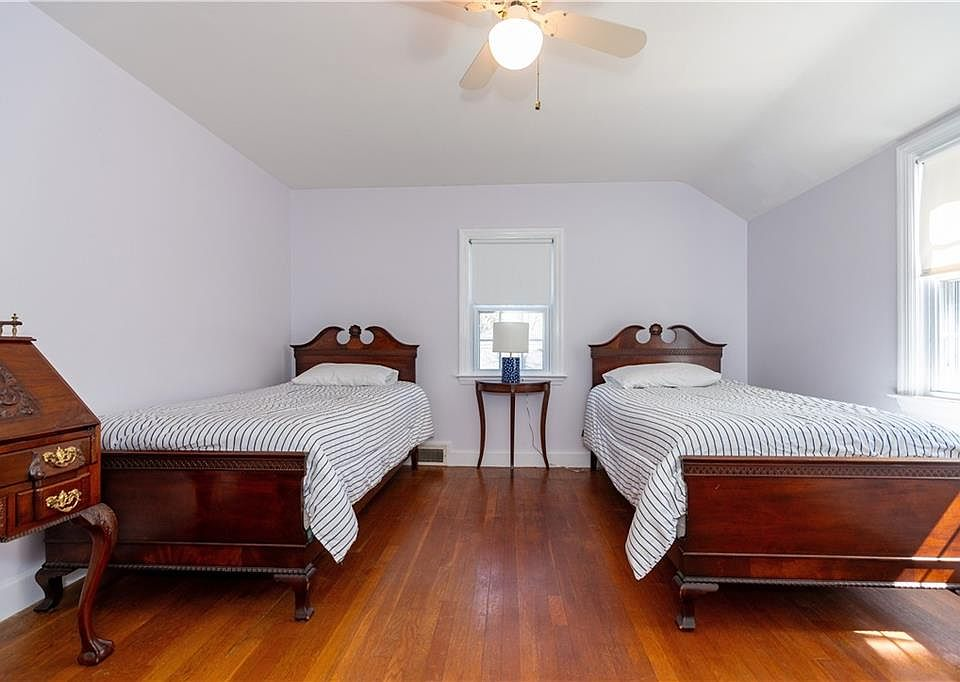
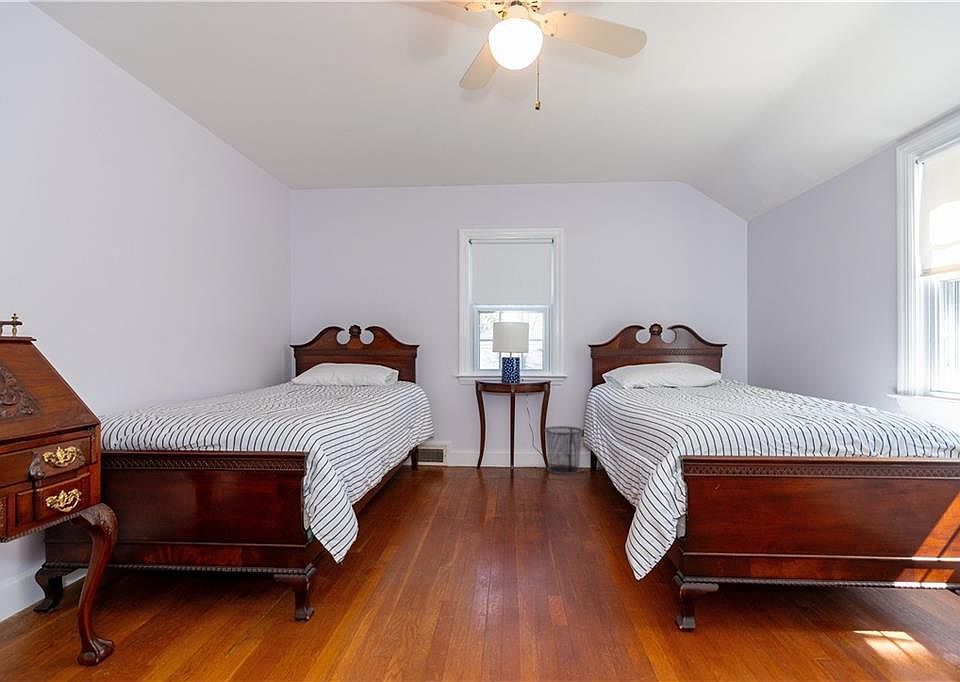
+ waste bin (563, 449)
